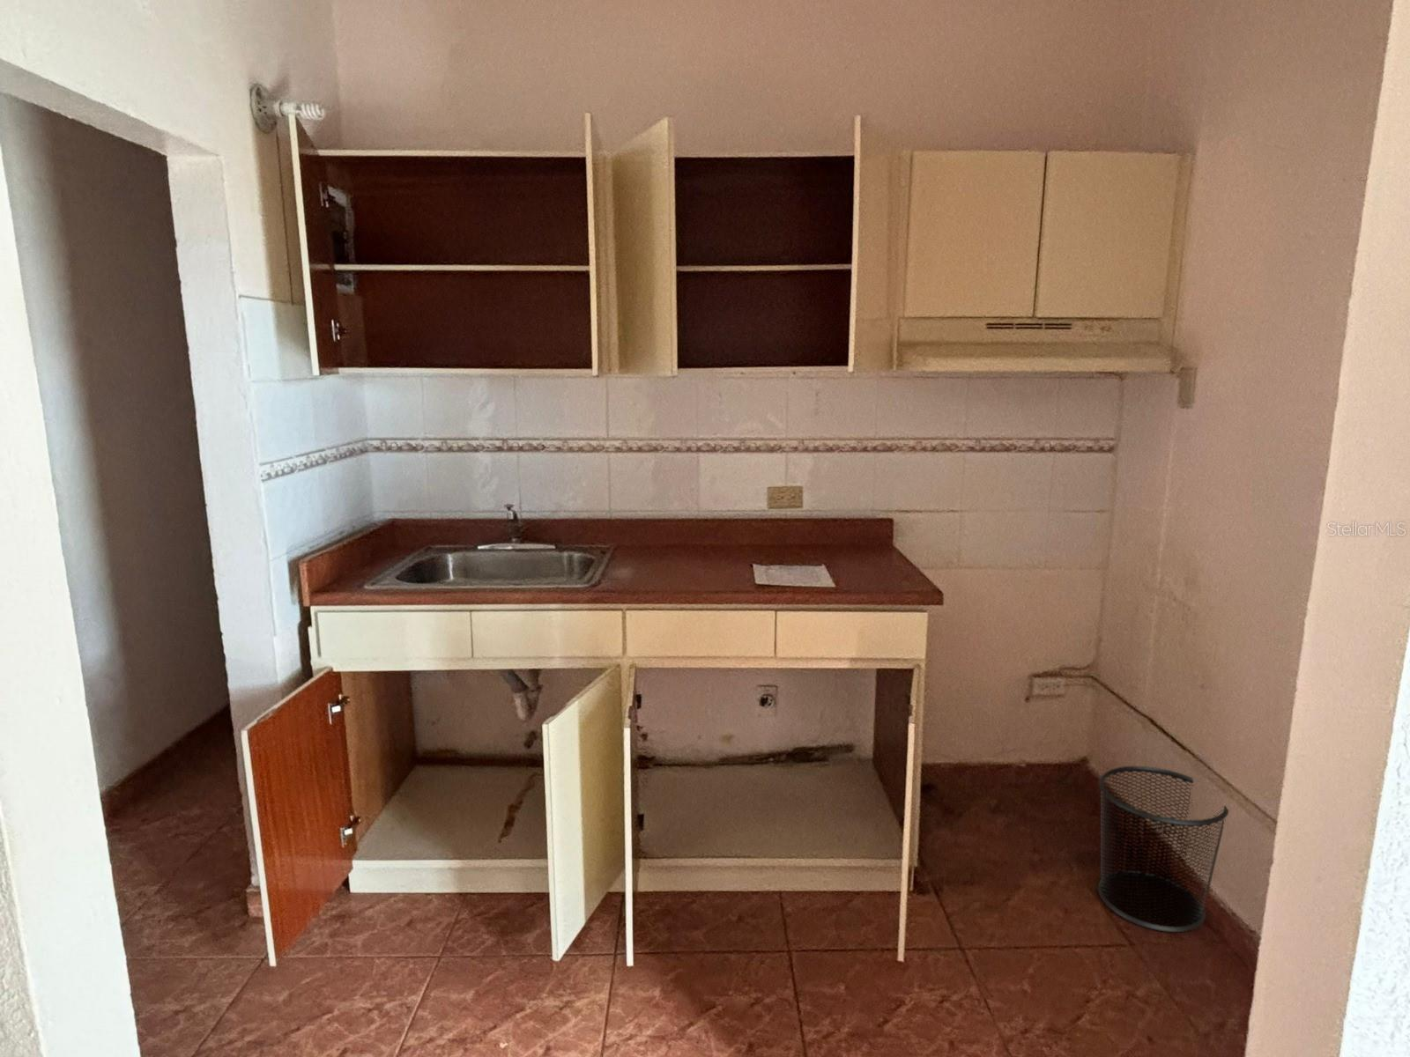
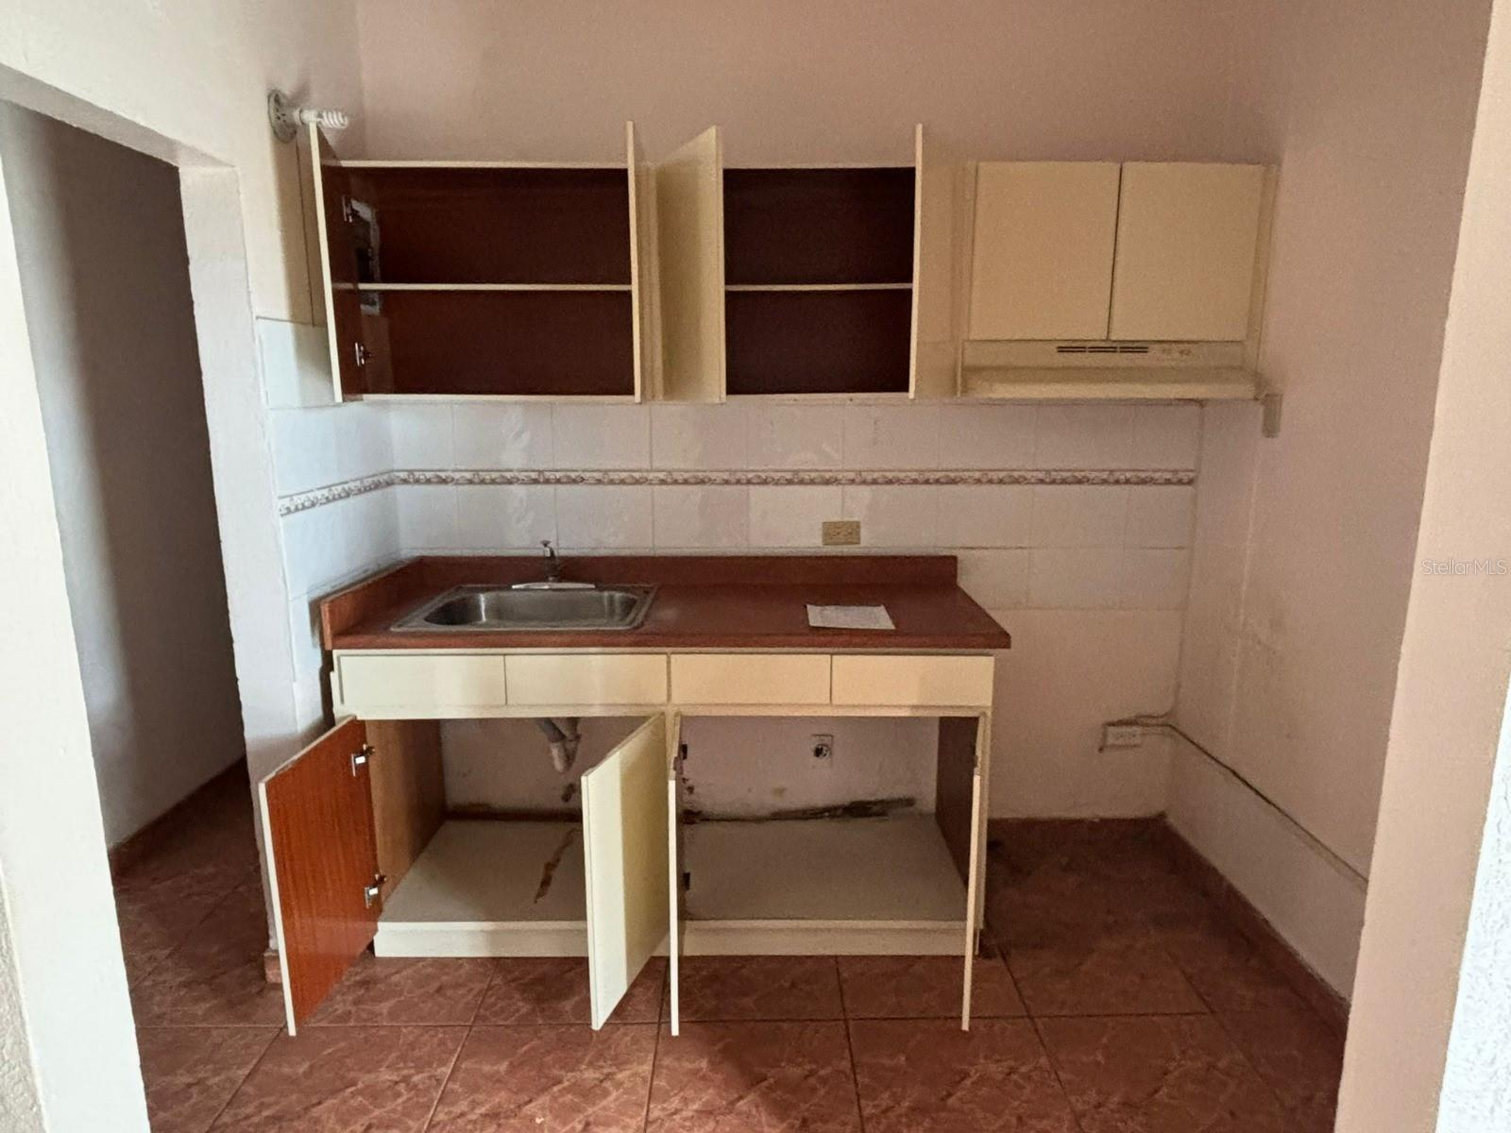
- trash can (1156, 846)
